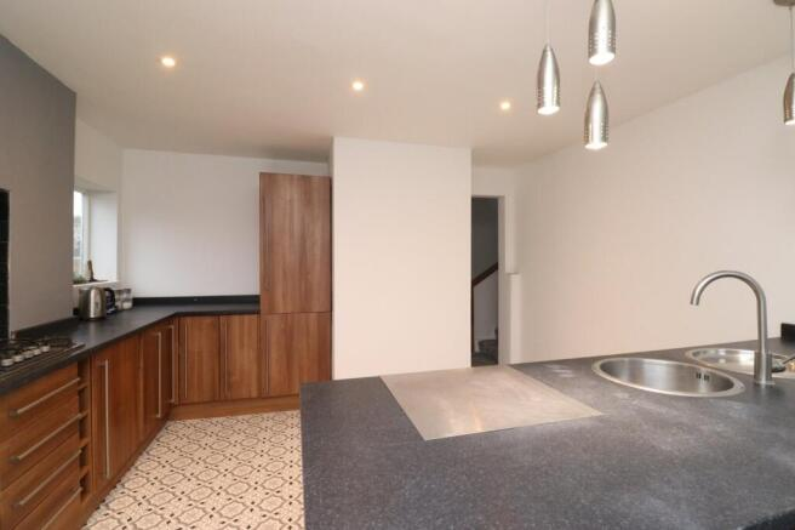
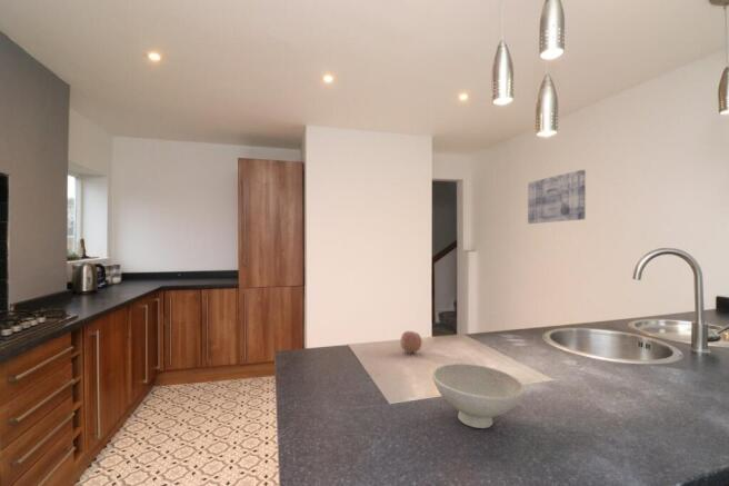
+ fruit (410, 341)
+ wall art (553, 199)
+ bowl (476, 398)
